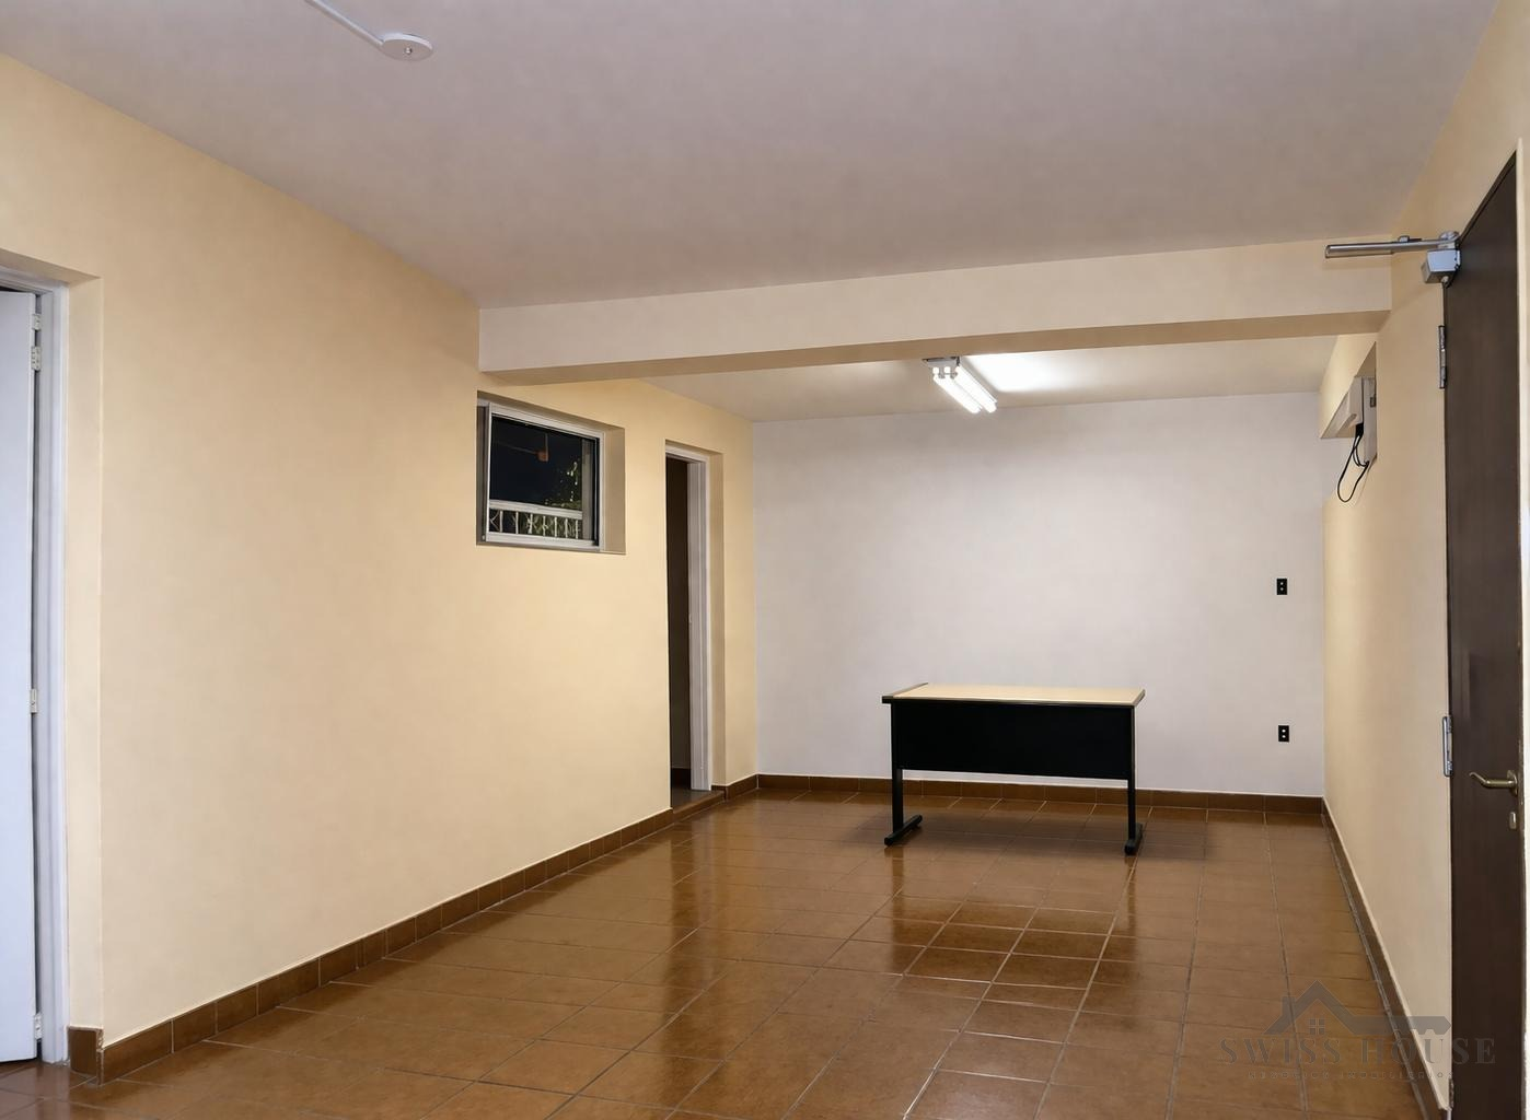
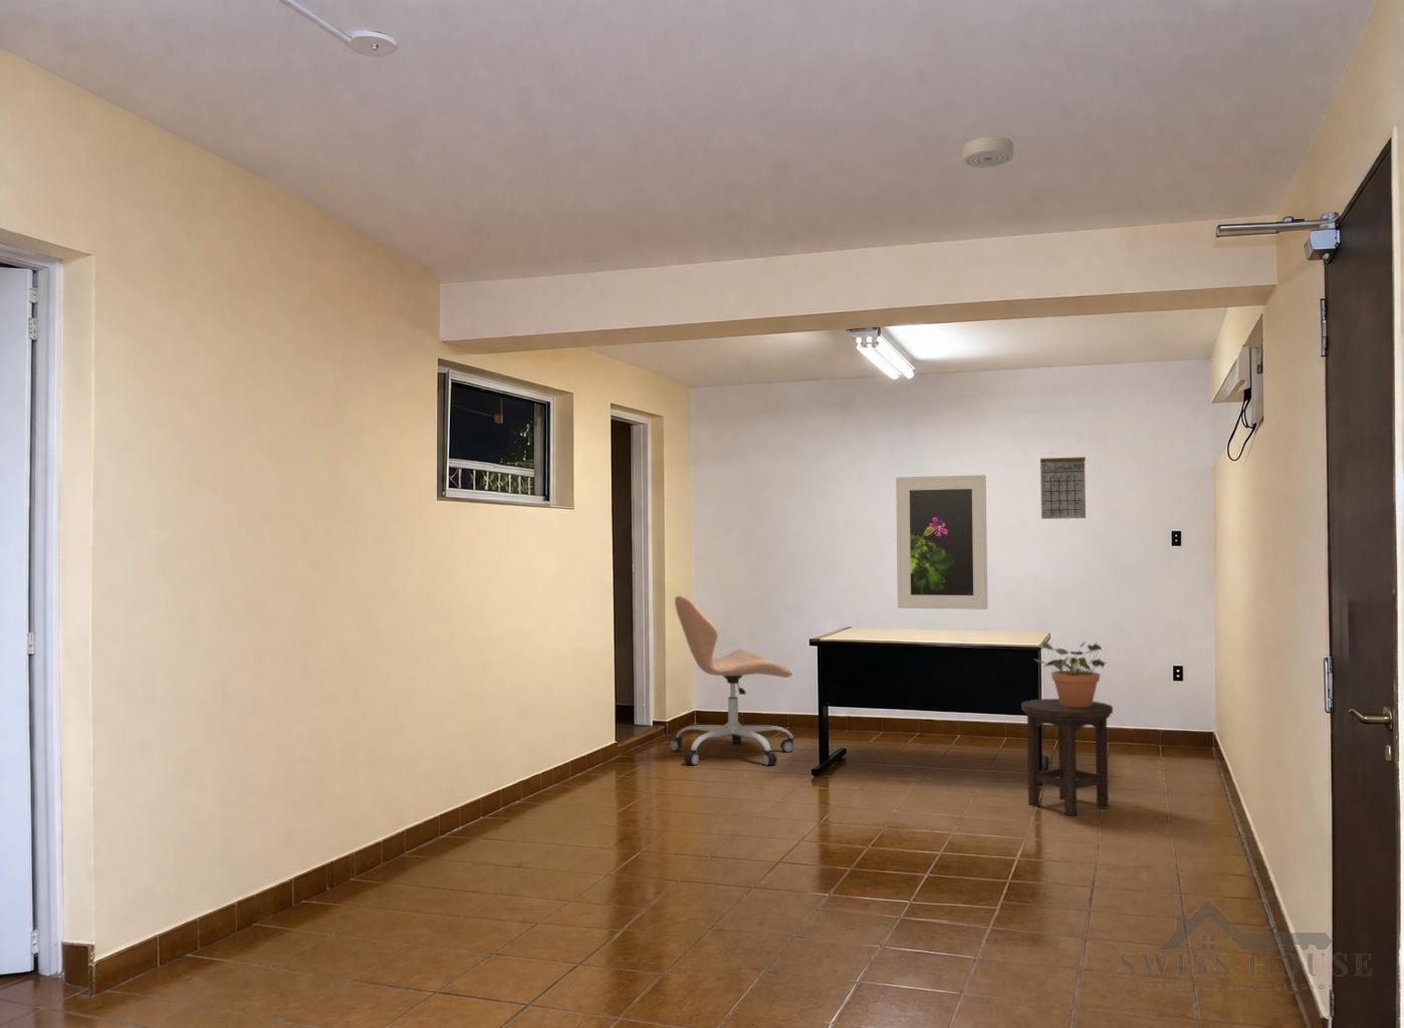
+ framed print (941, 542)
+ potted plant (1069, 673)
+ office chair (734, 674)
+ smoke detector (988, 152)
+ stool (1066, 755)
+ calendar (1063, 481)
